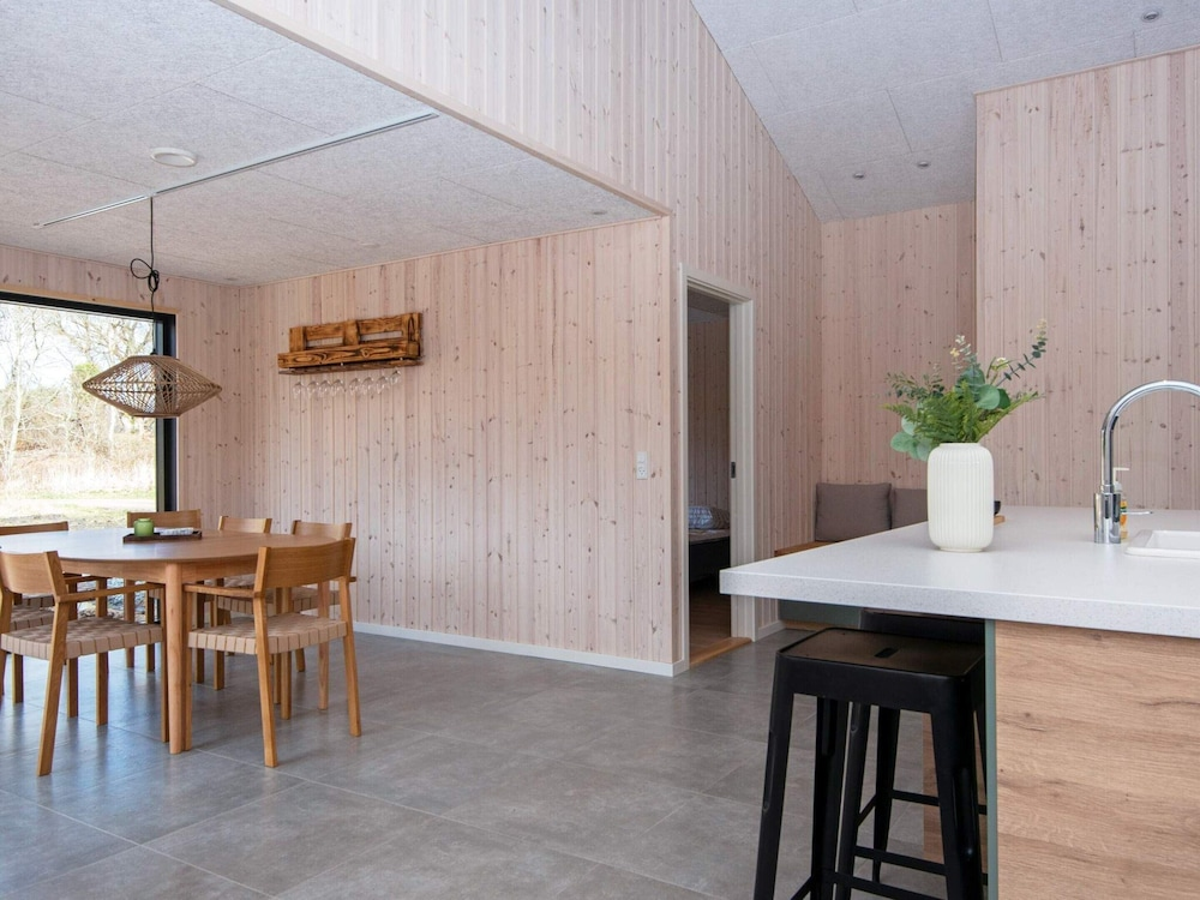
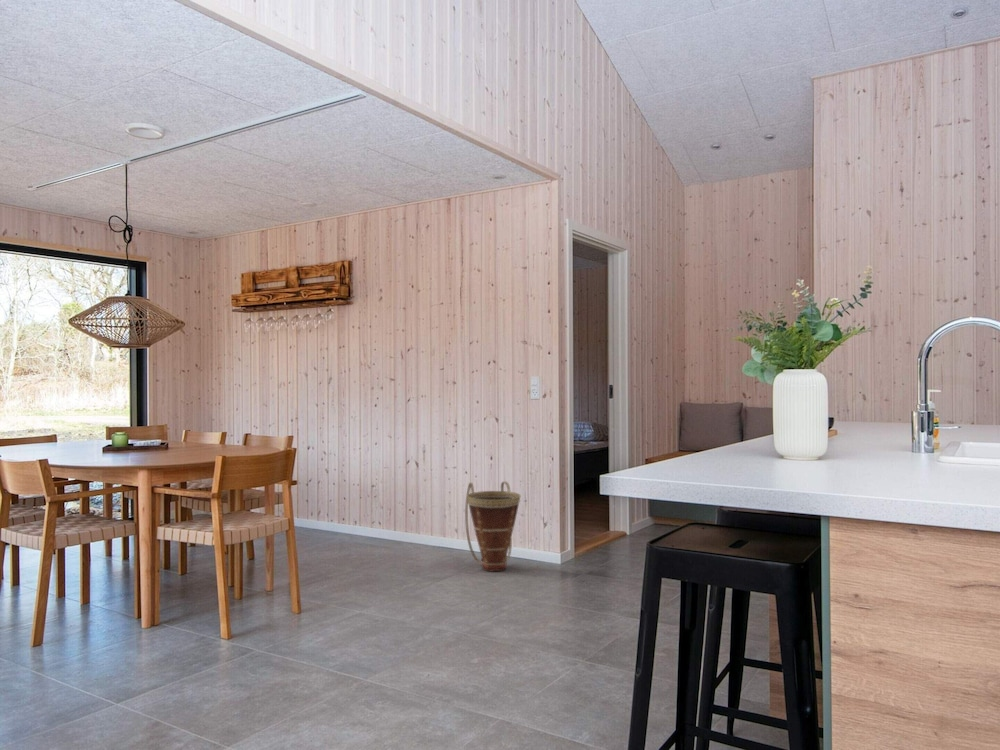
+ basket (490, 524)
